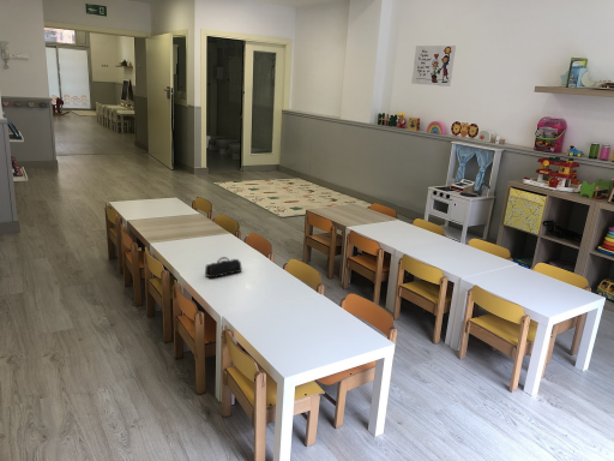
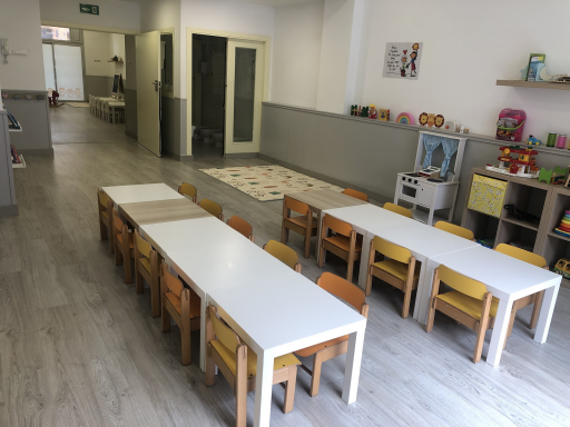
- pencil case (223, 264)
